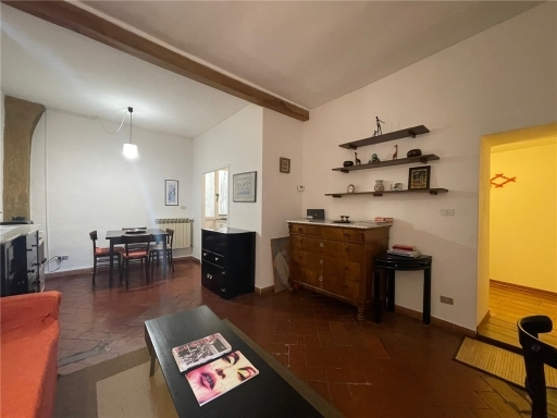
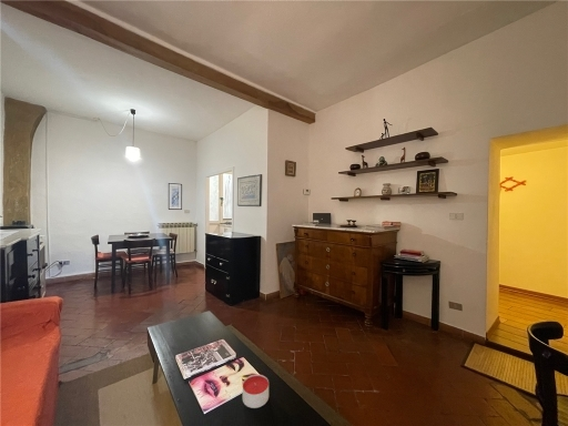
+ candle (255, 389)
